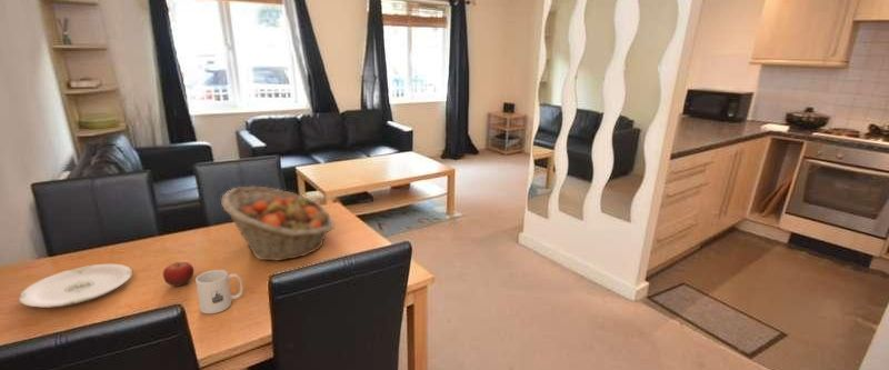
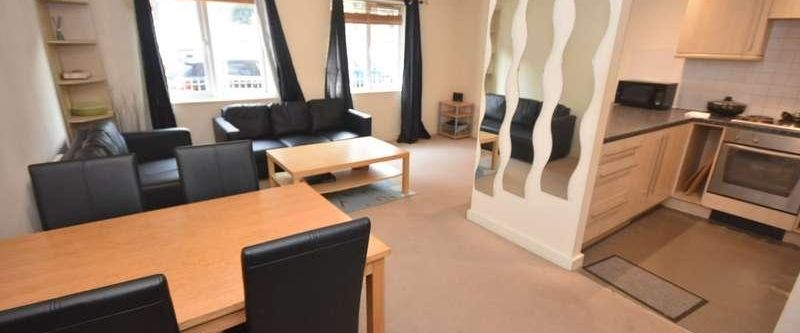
- fruit basket (280, 218)
- mug (220, 289)
- plate (79, 286)
- fruit (178, 272)
